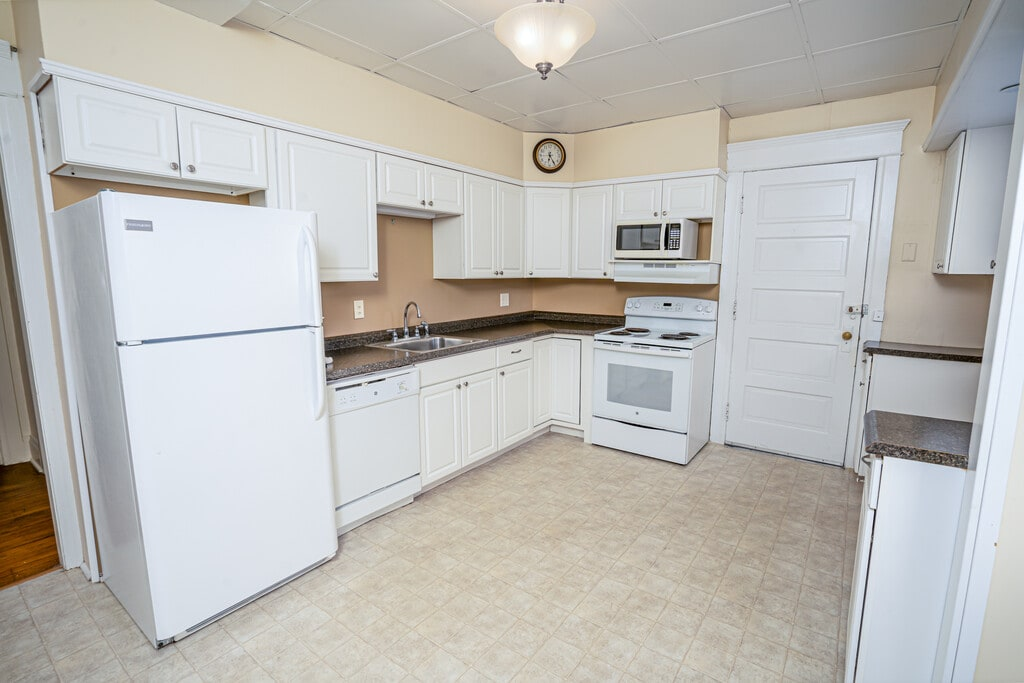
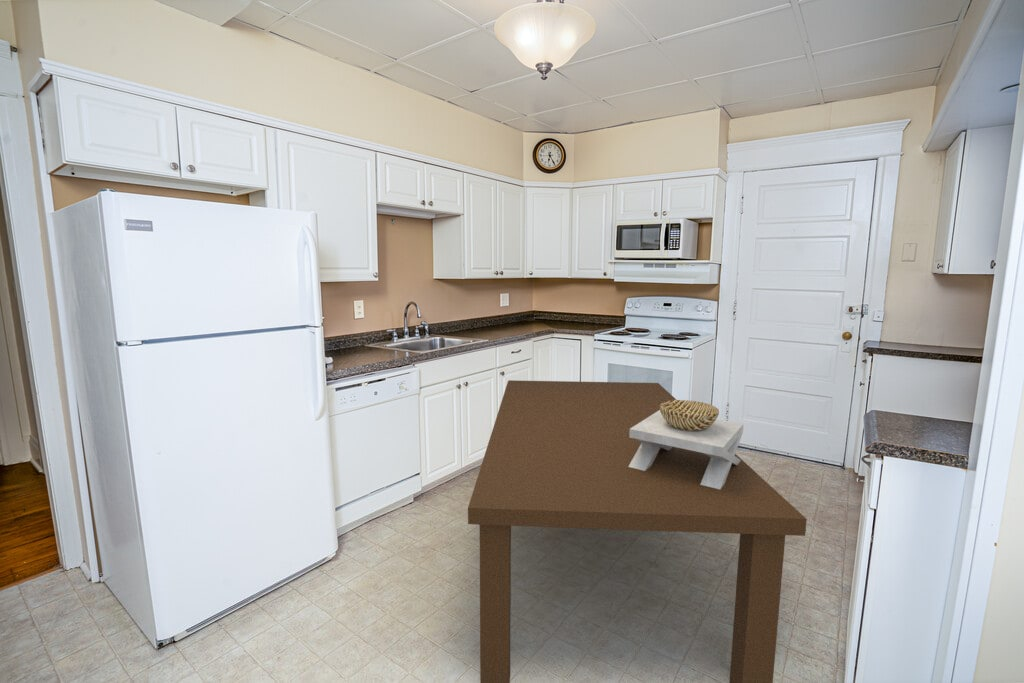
+ dining table (596, 490)
+ decorative bowl (687, 434)
